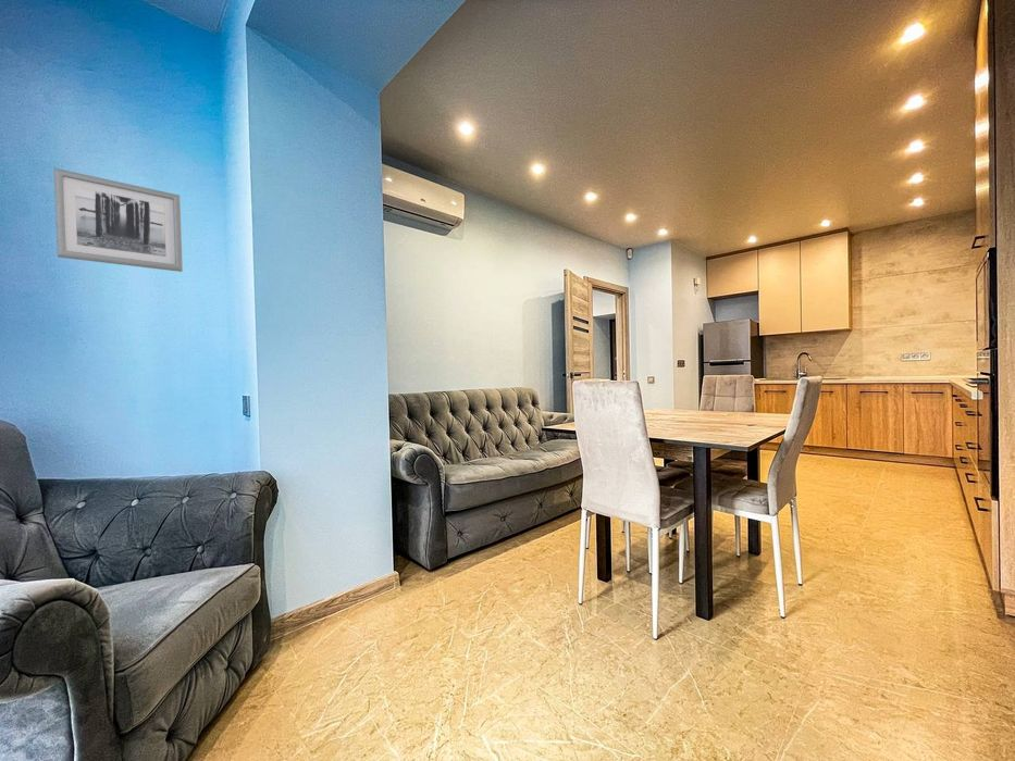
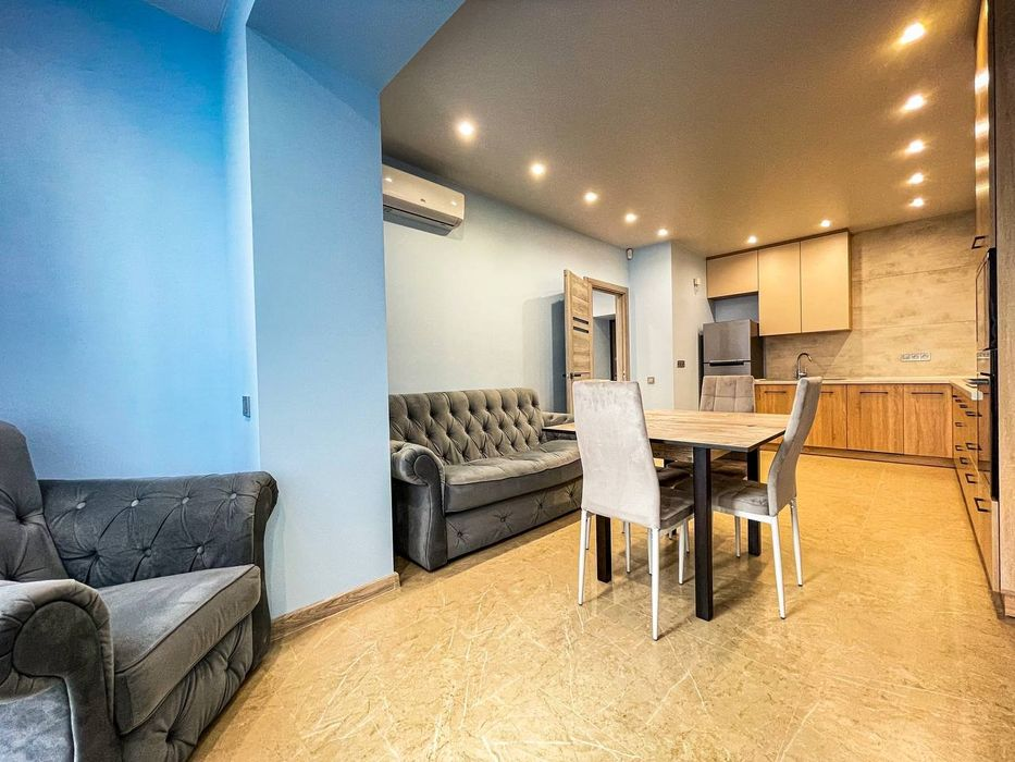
- wall art (123, 224)
